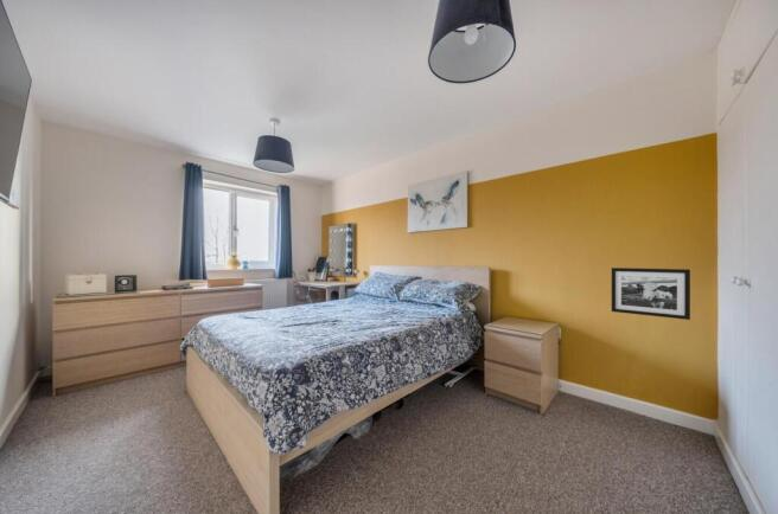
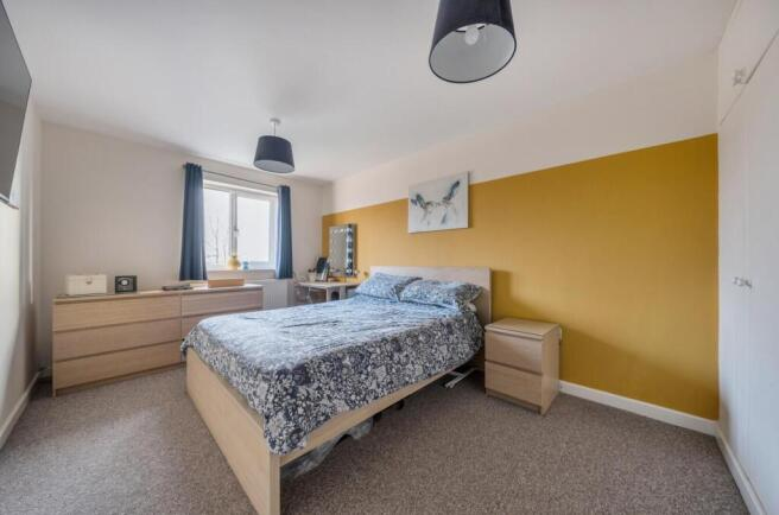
- picture frame (648, 291)
